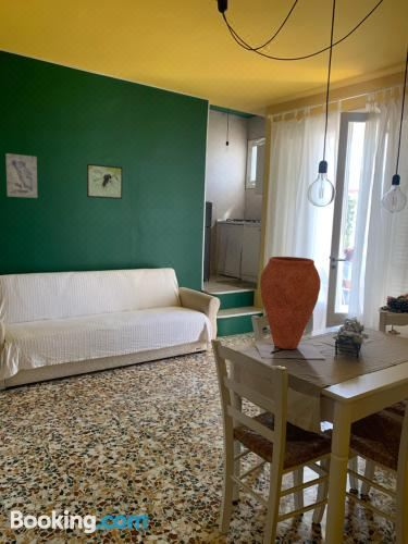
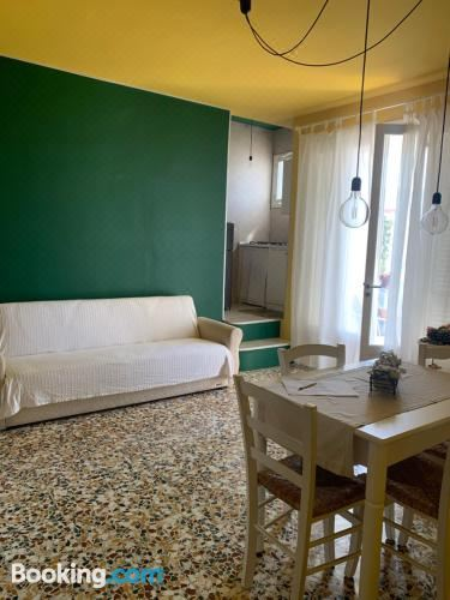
- wall art (22, 176)
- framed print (104, 182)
- vase (288, 302)
